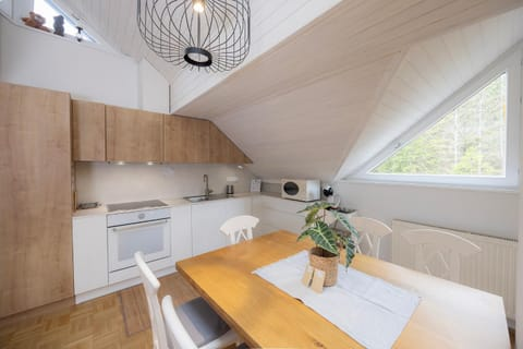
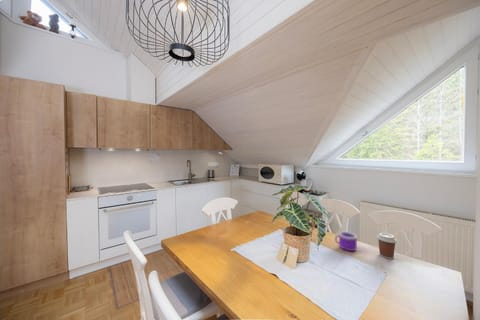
+ coffee cup (386, 245)
+ mug (345, 241)
